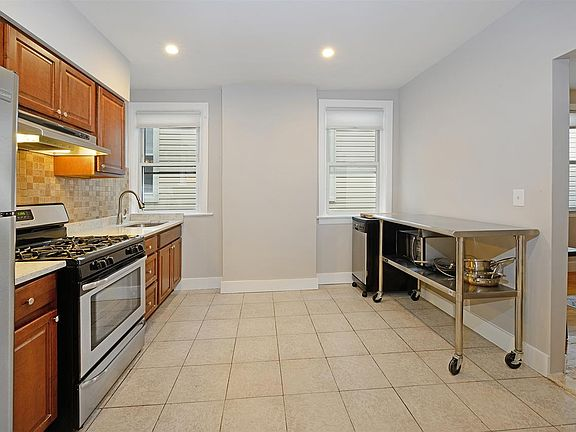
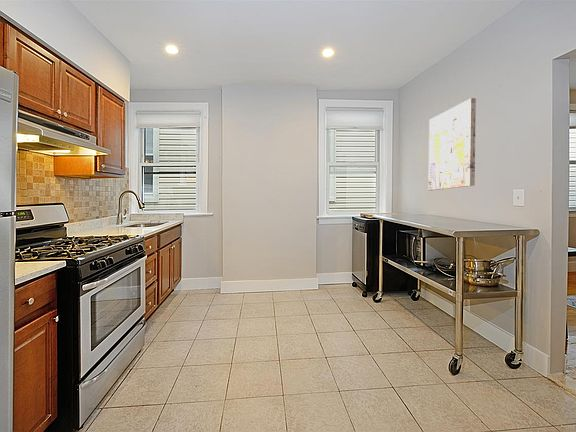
+ wall art (449, 149)
